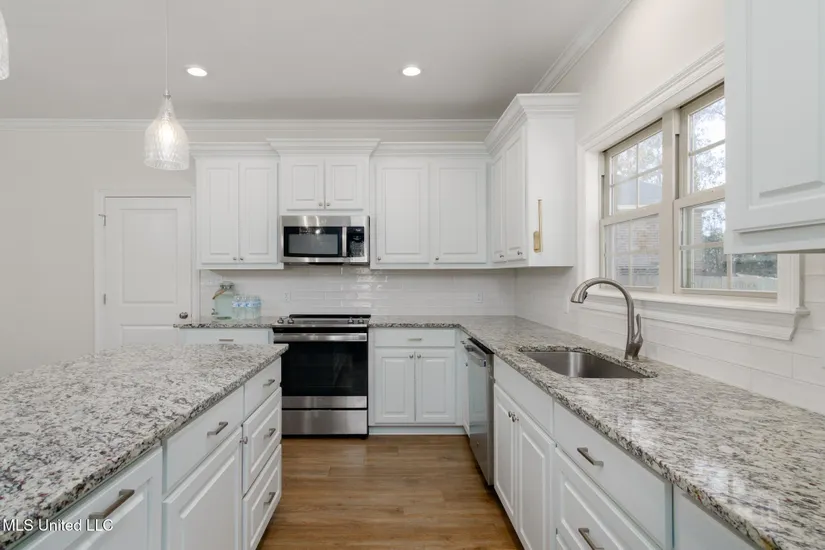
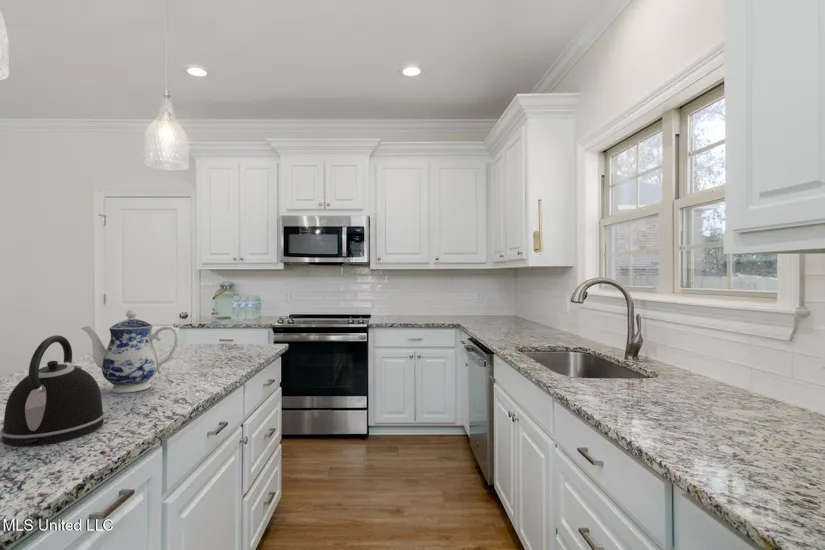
+ kettle (55, 383)
+ teapot (131, 349)
